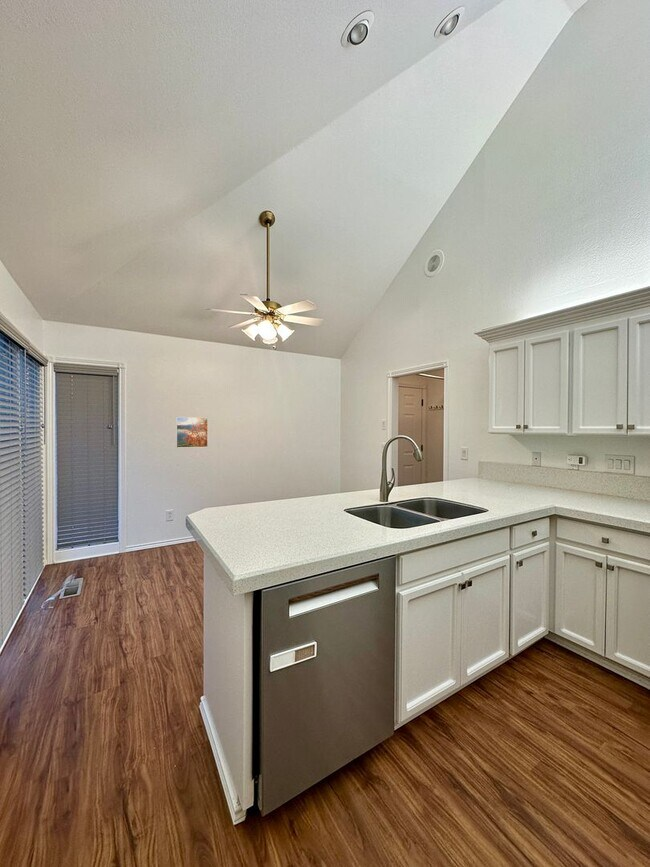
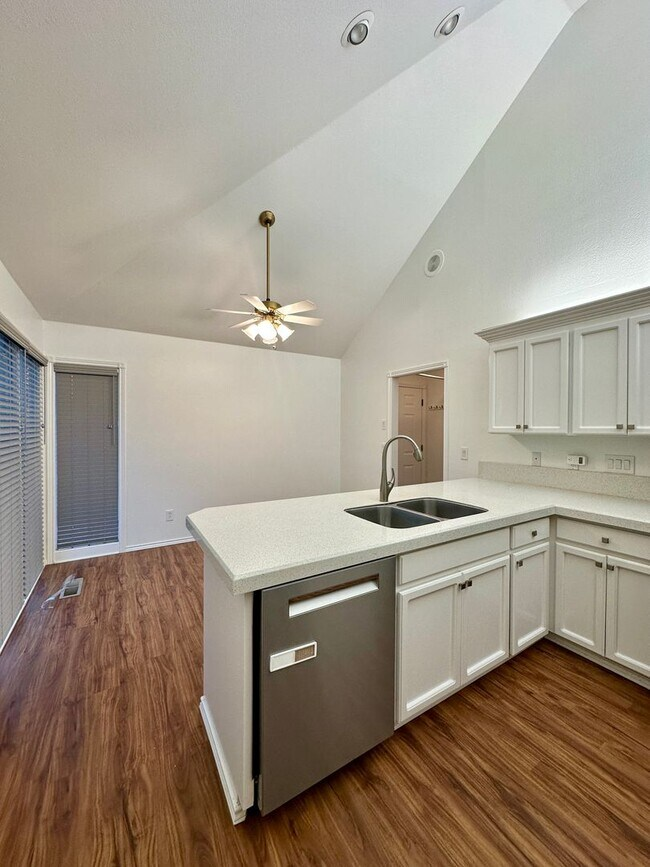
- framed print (192, 432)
